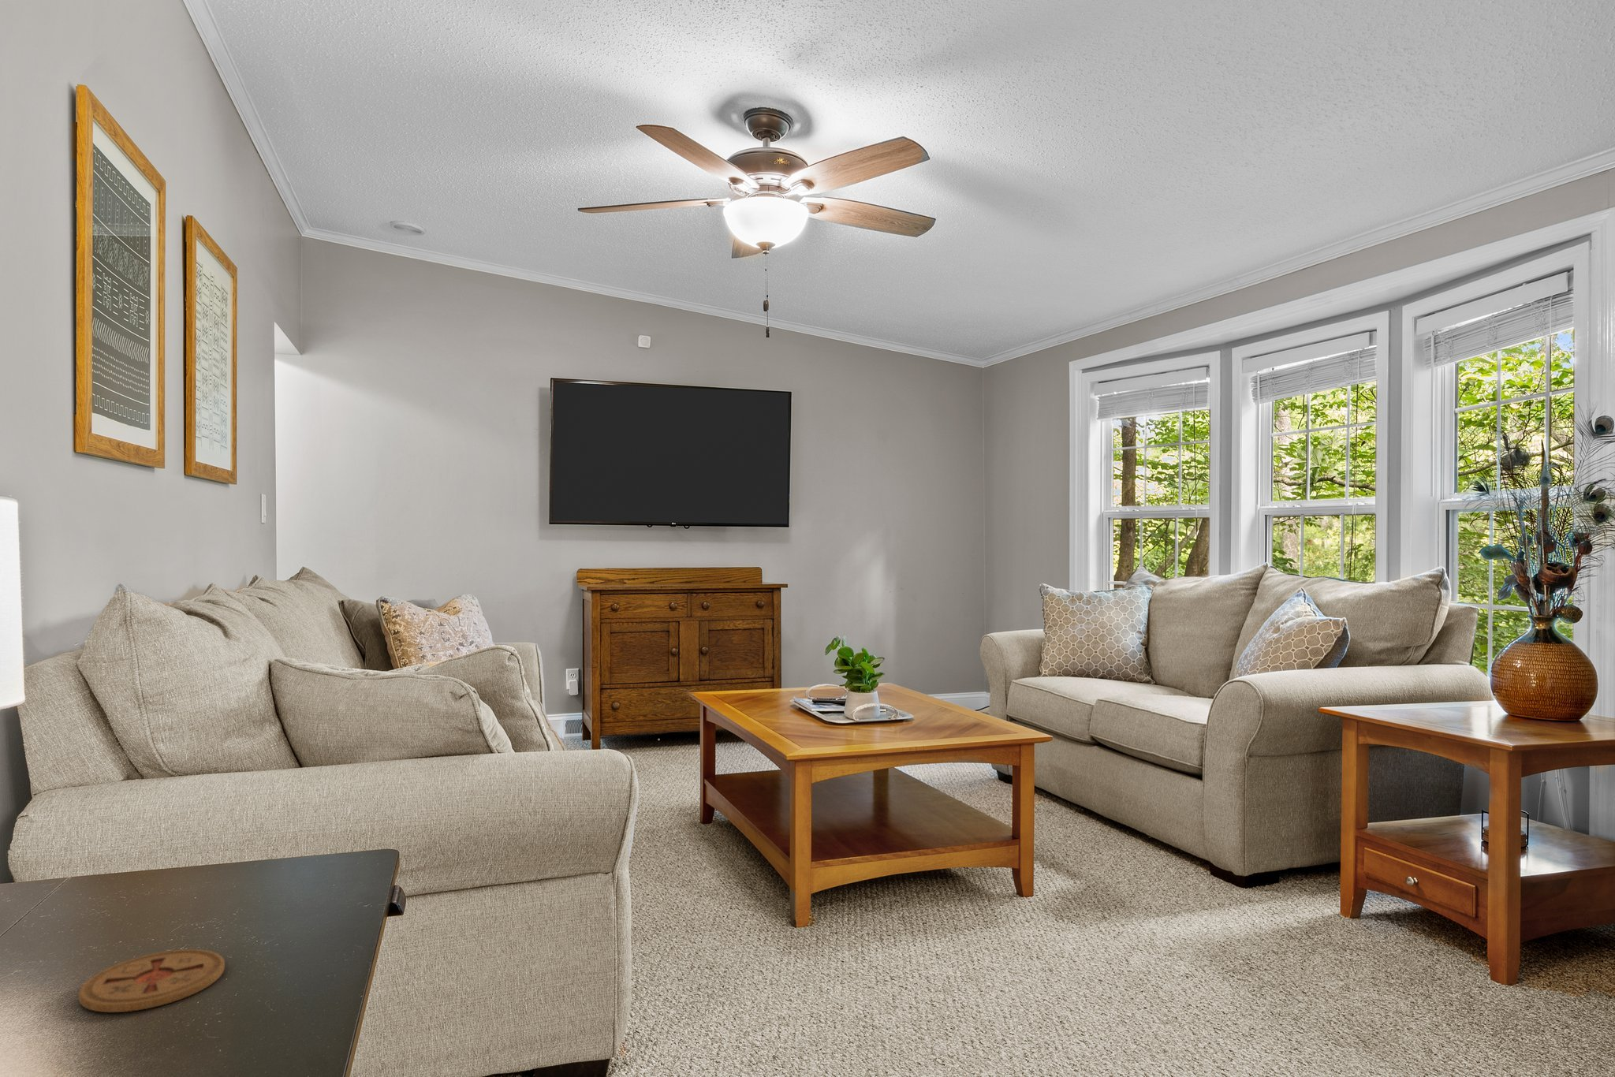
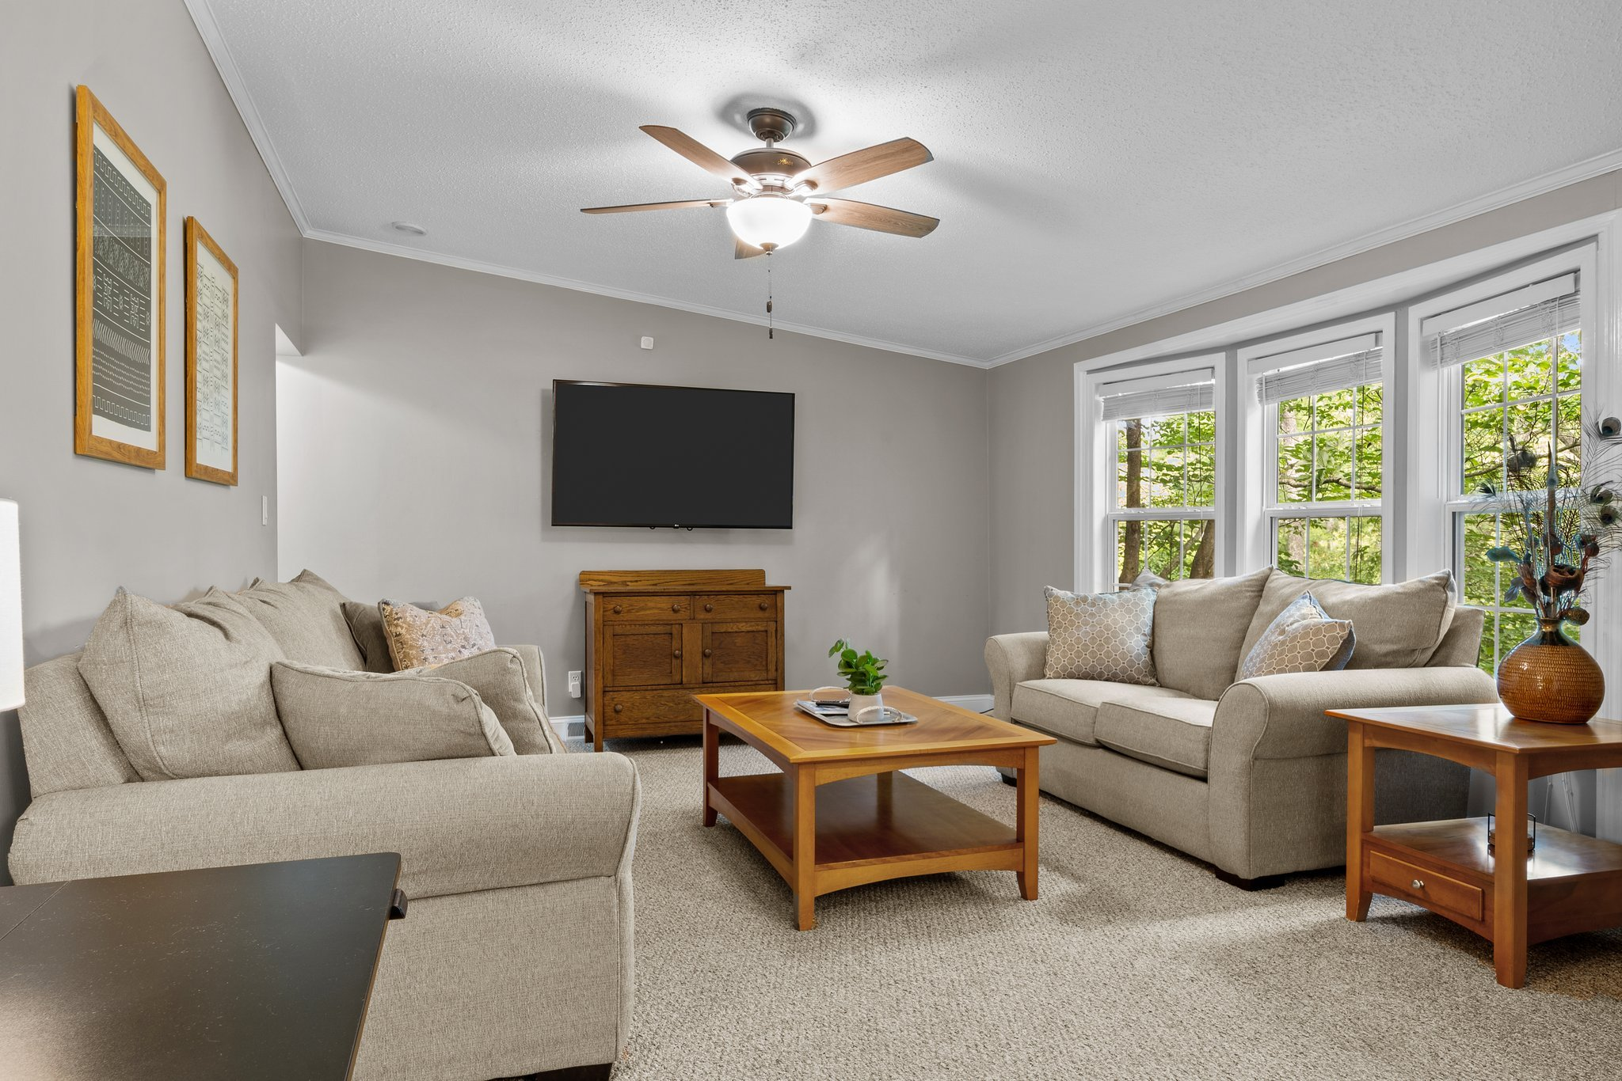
- coaster (154, 978)
